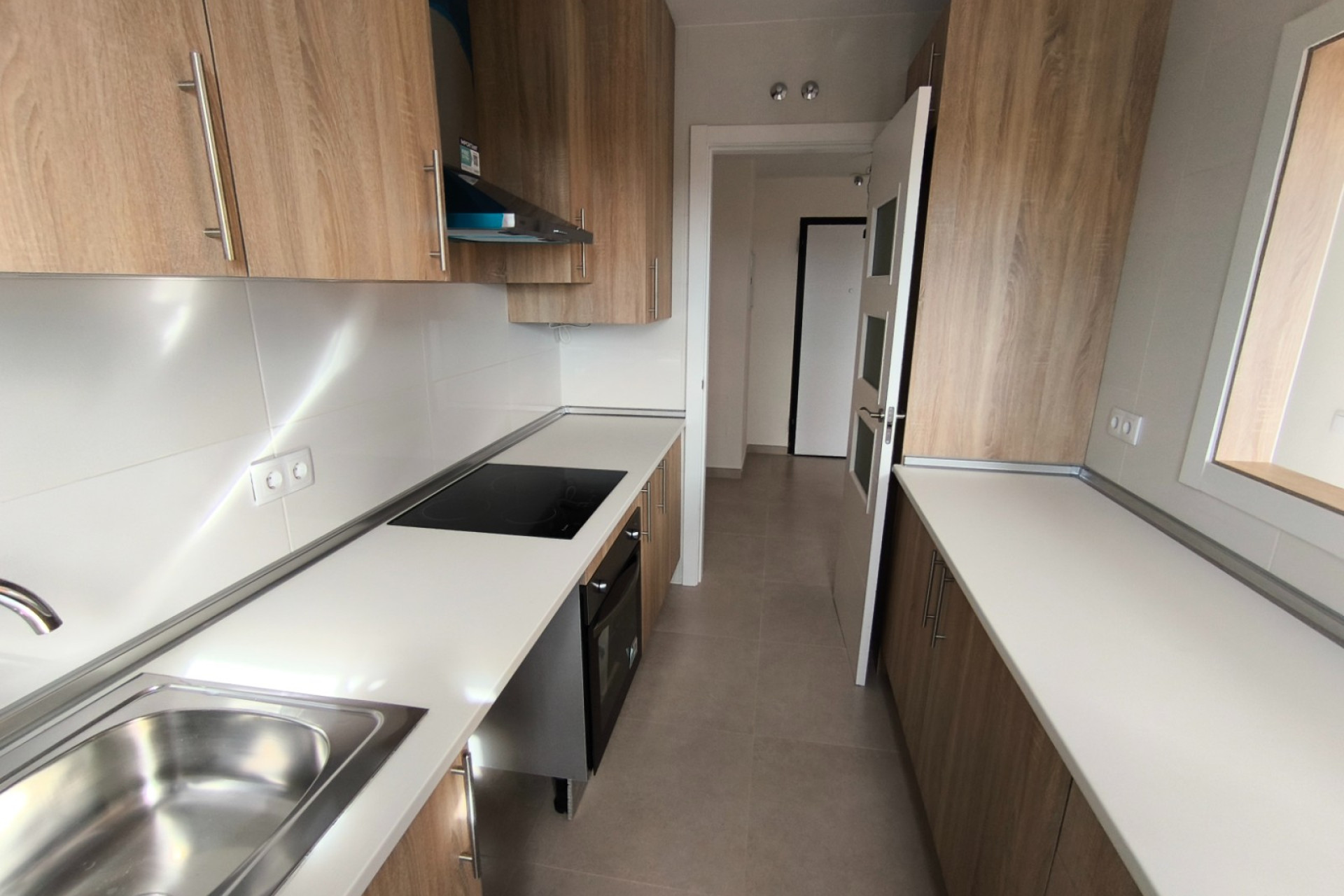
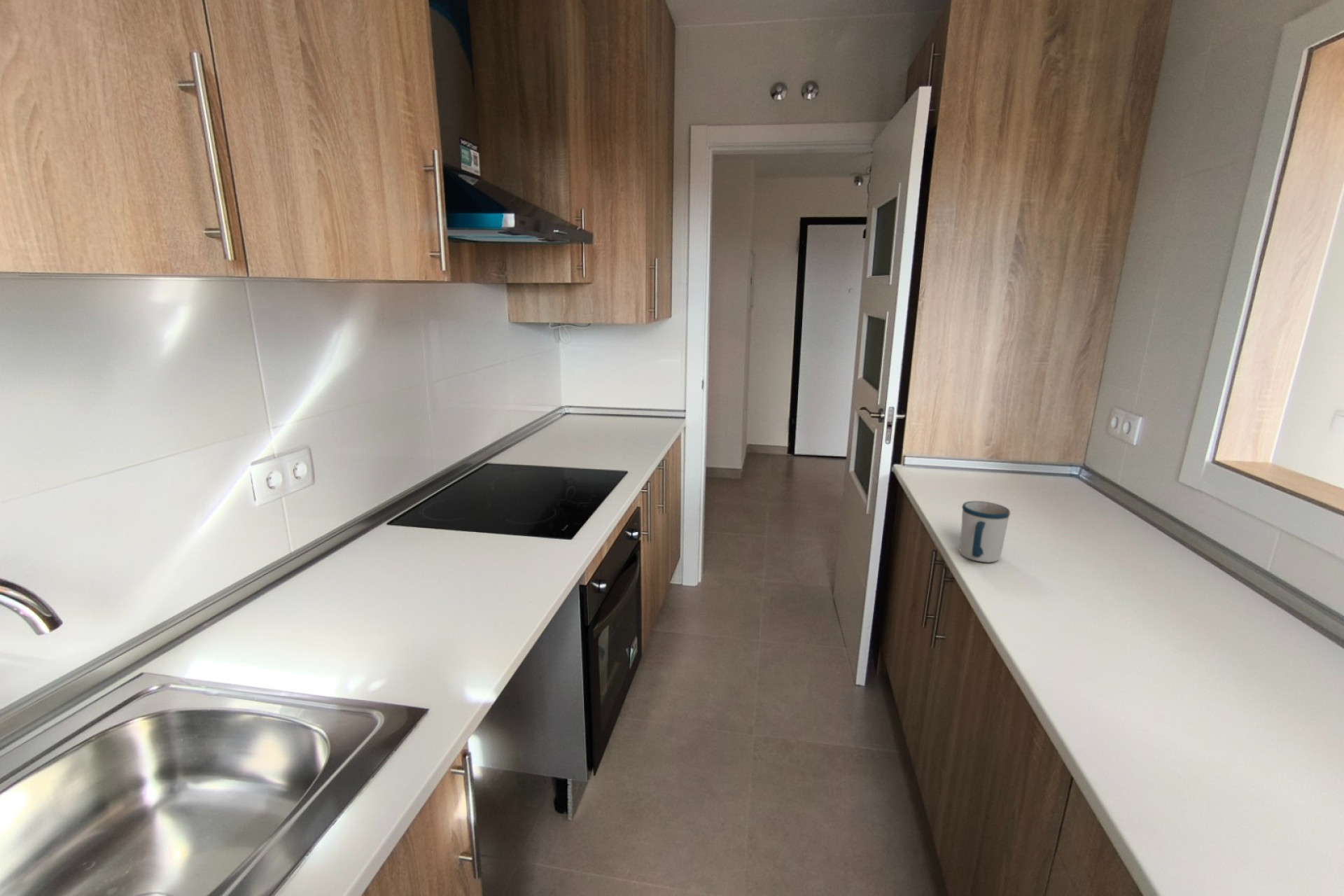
+ mug (981, 533)
